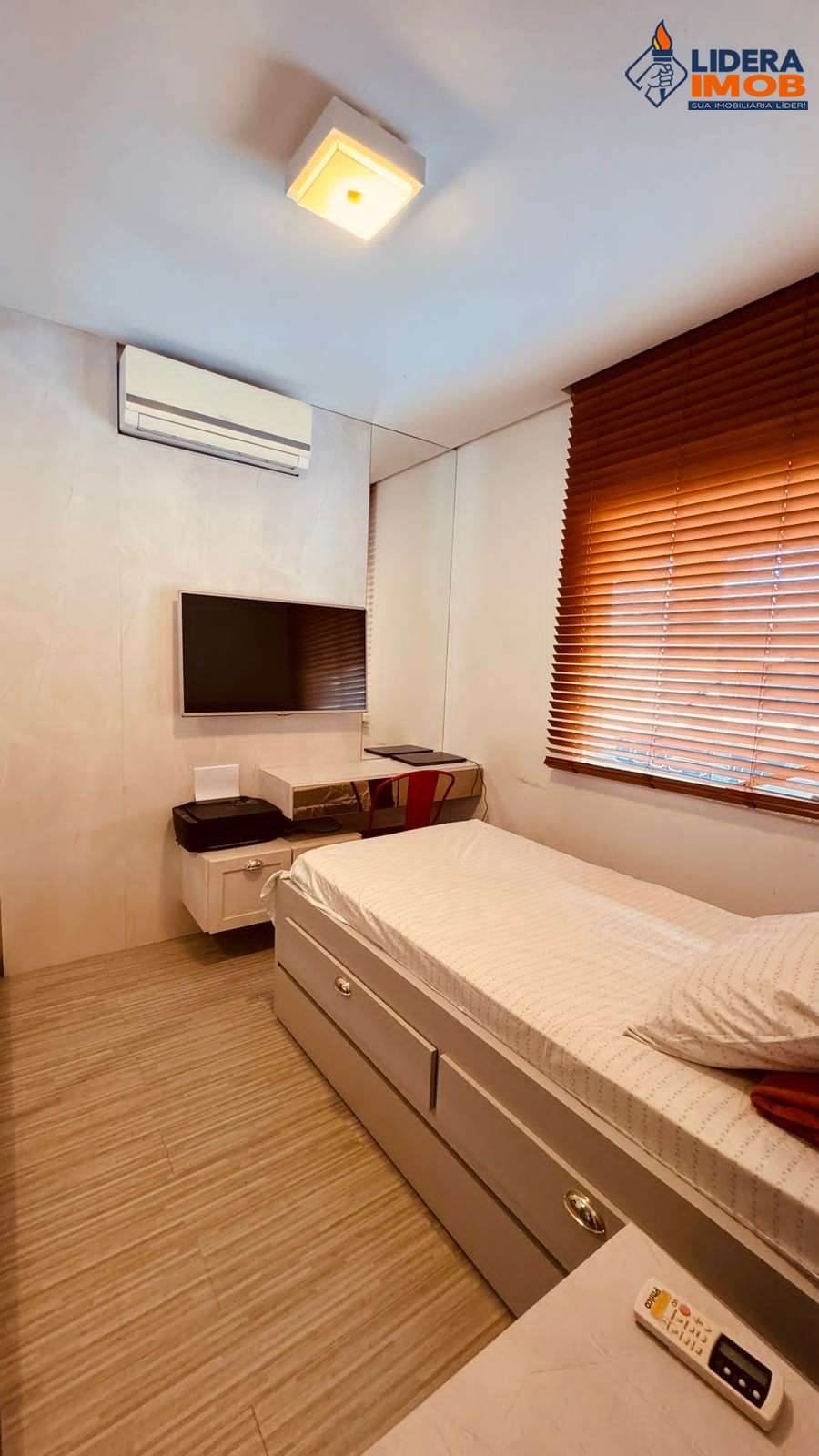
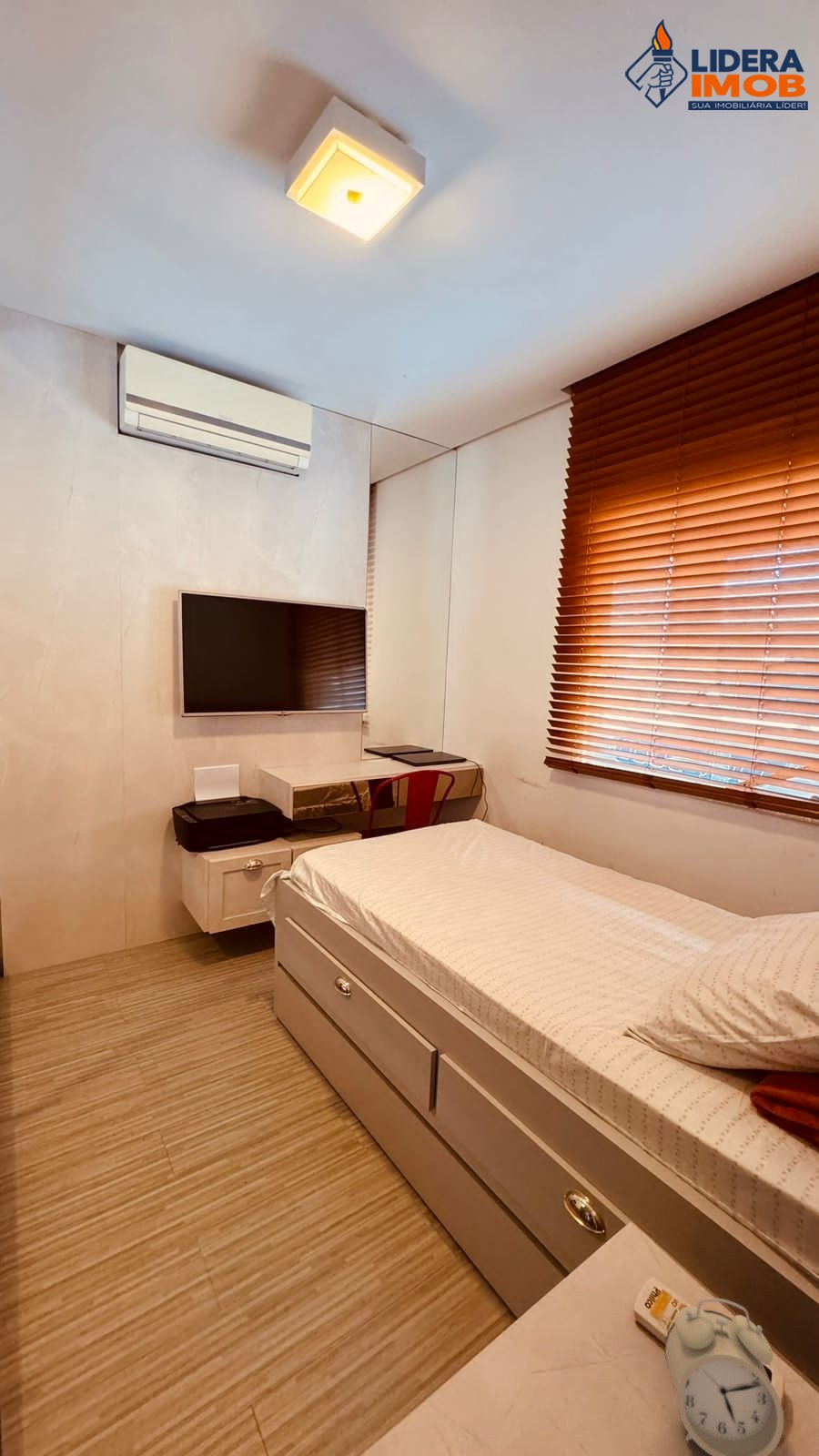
+ alarm clock (721, 1370)
